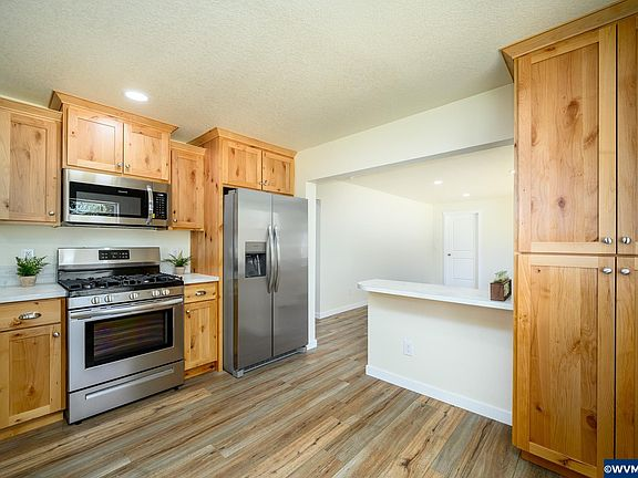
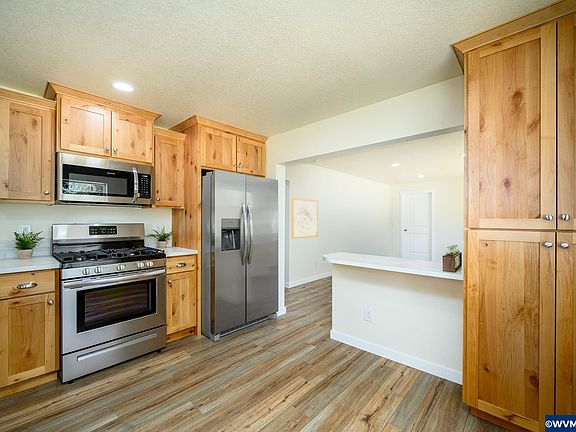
+ wall art (305, 218)
